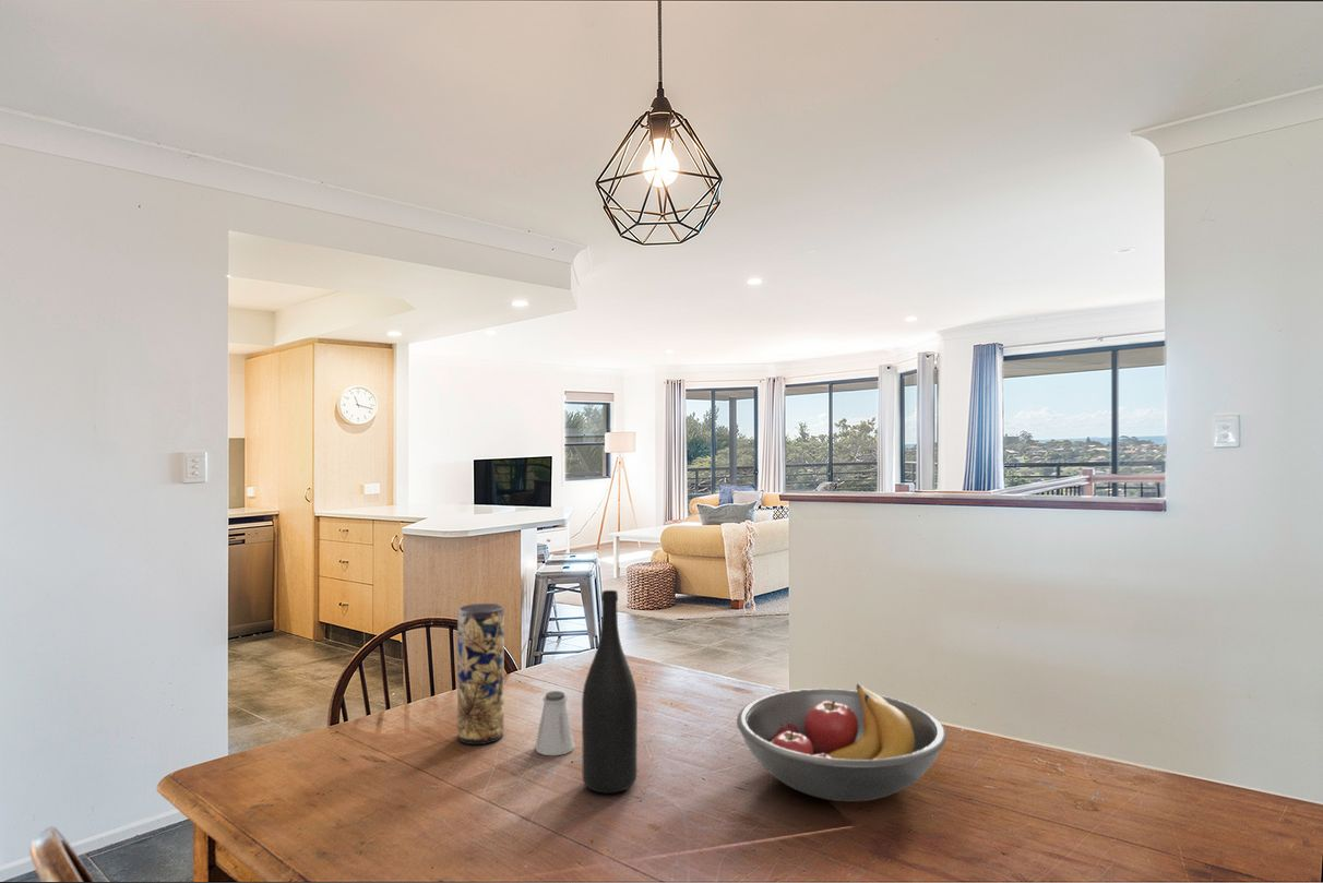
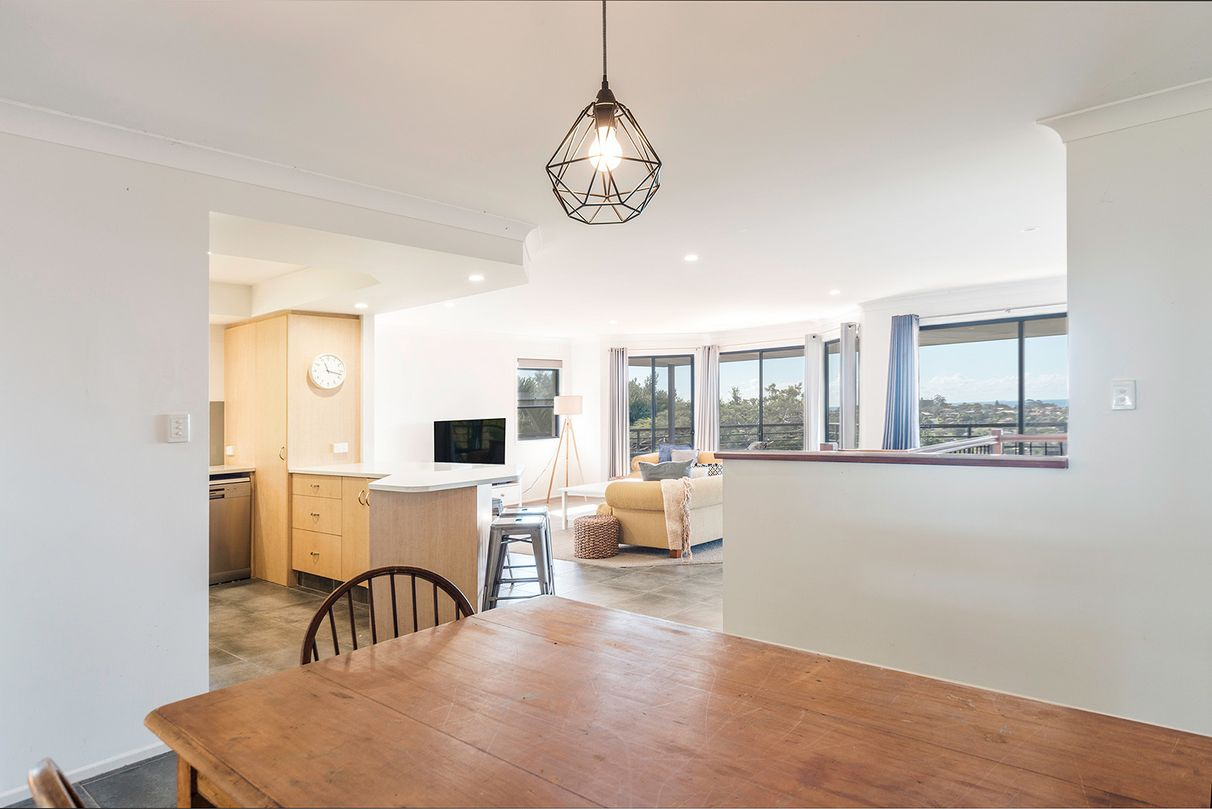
- wine bottle (609, 688)
- vase (480, 671)
- fruit bowl (838, 742)
- saltshaker (555, 720)
